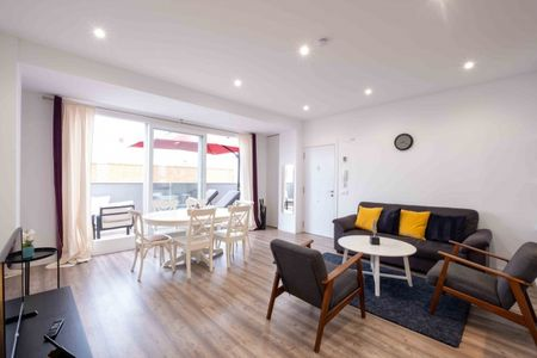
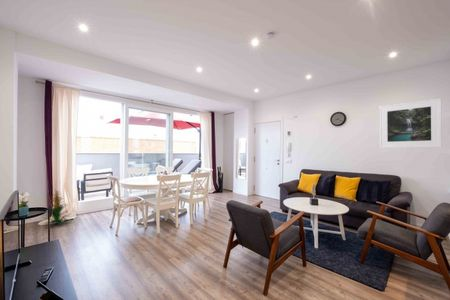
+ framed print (407, 125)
+ indoor plant (57, 206)
